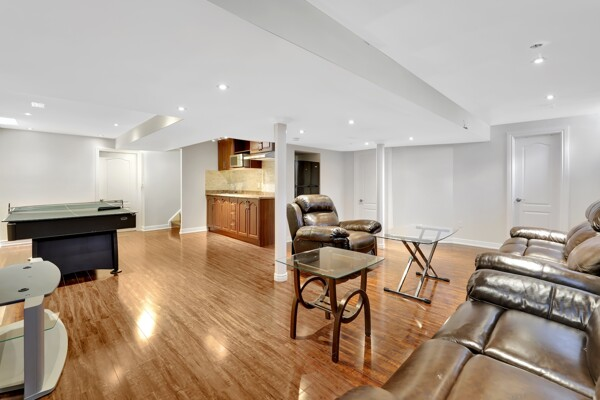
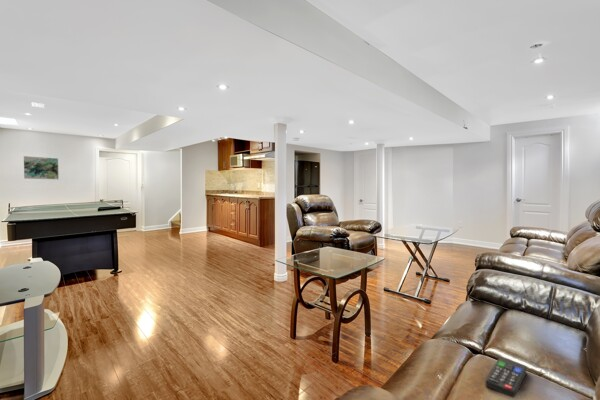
+ remote control (506, 375)
+ wall art (41, 168)
